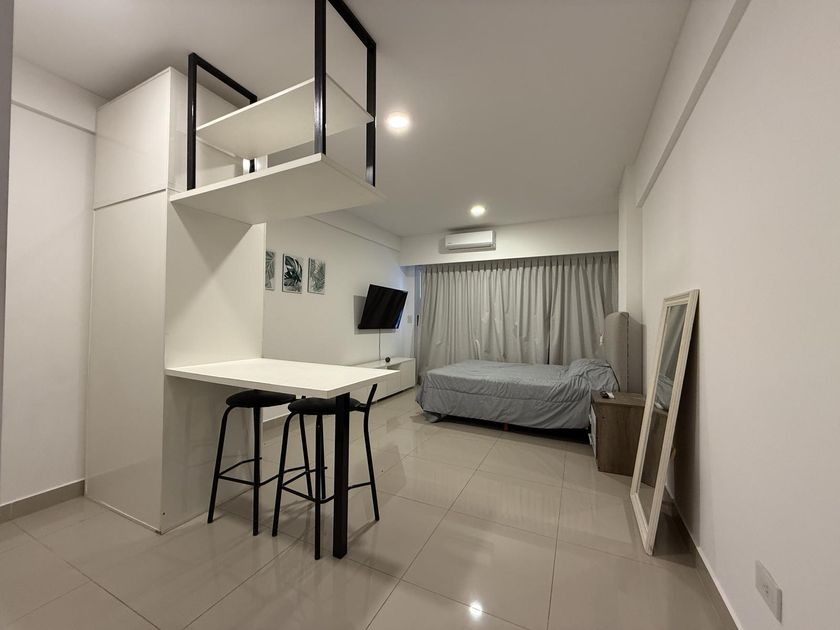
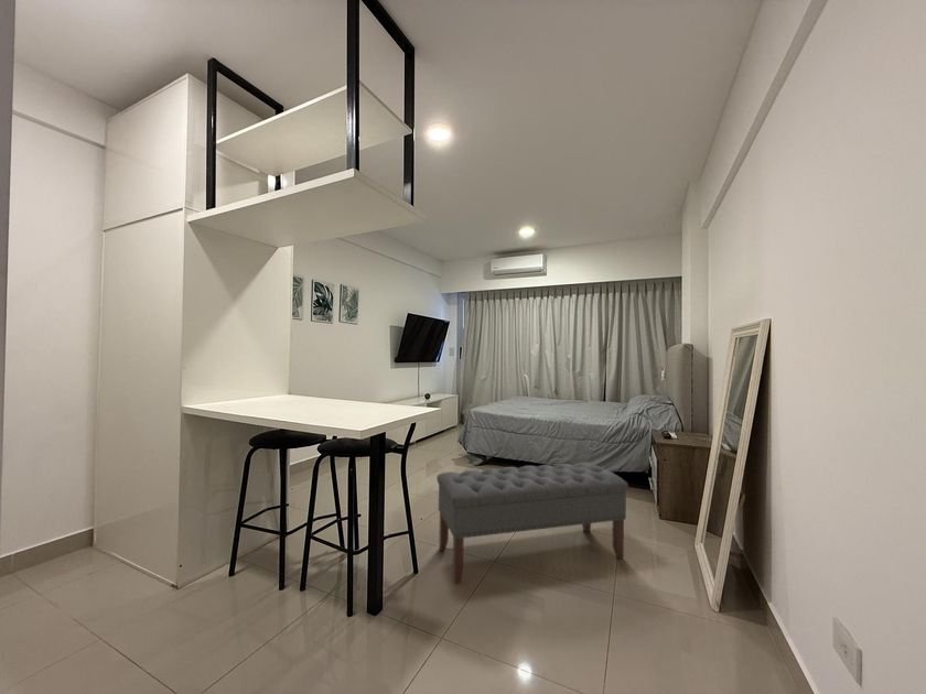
+ bench (530, 513)
